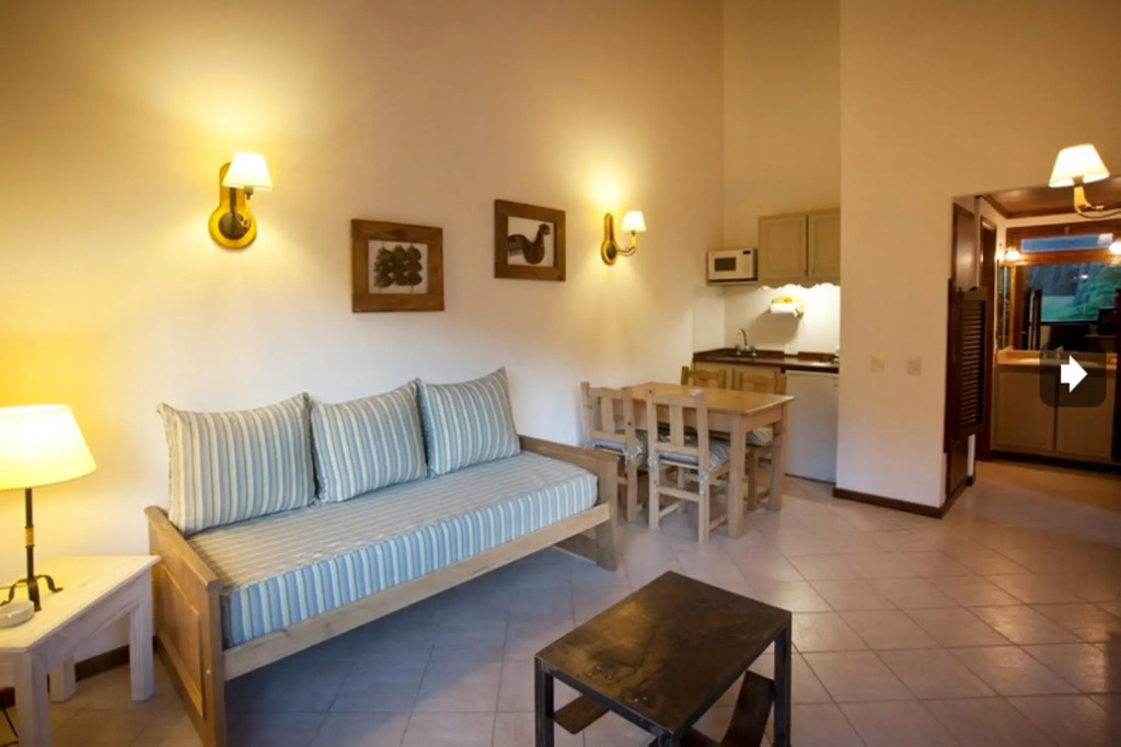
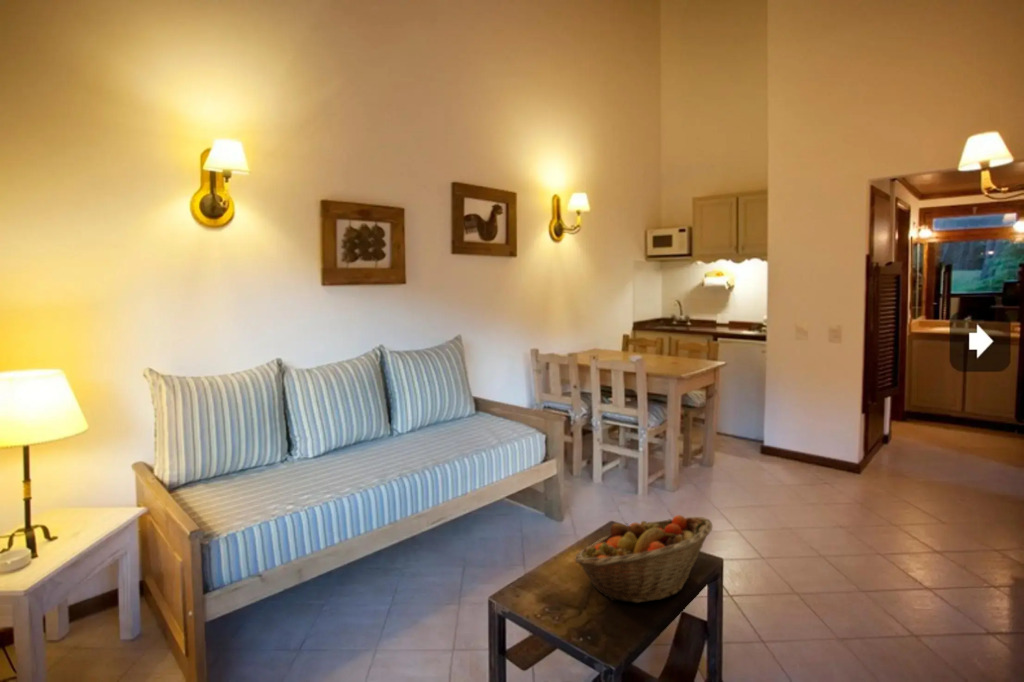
+ fruit basket (644, 550)
